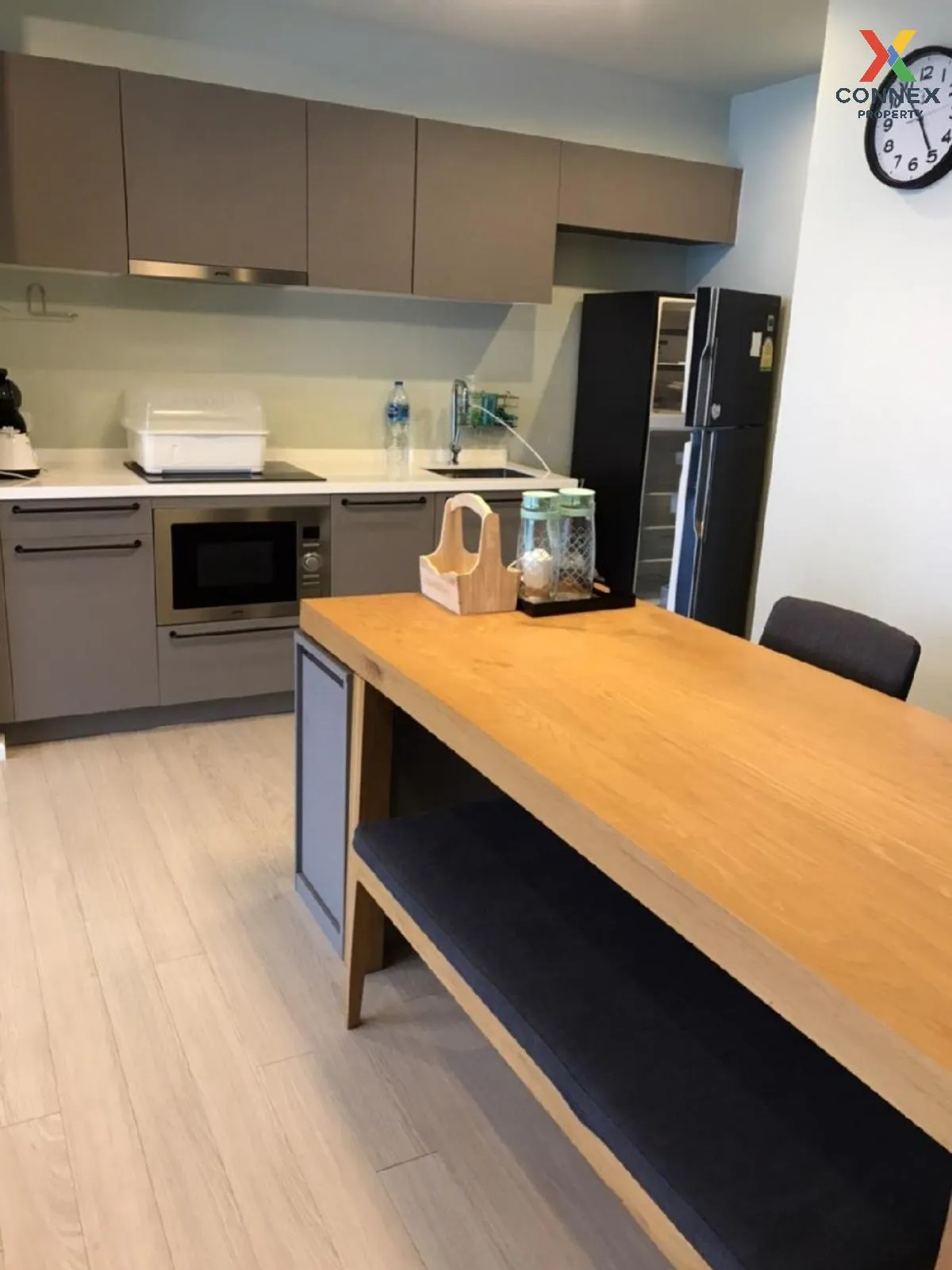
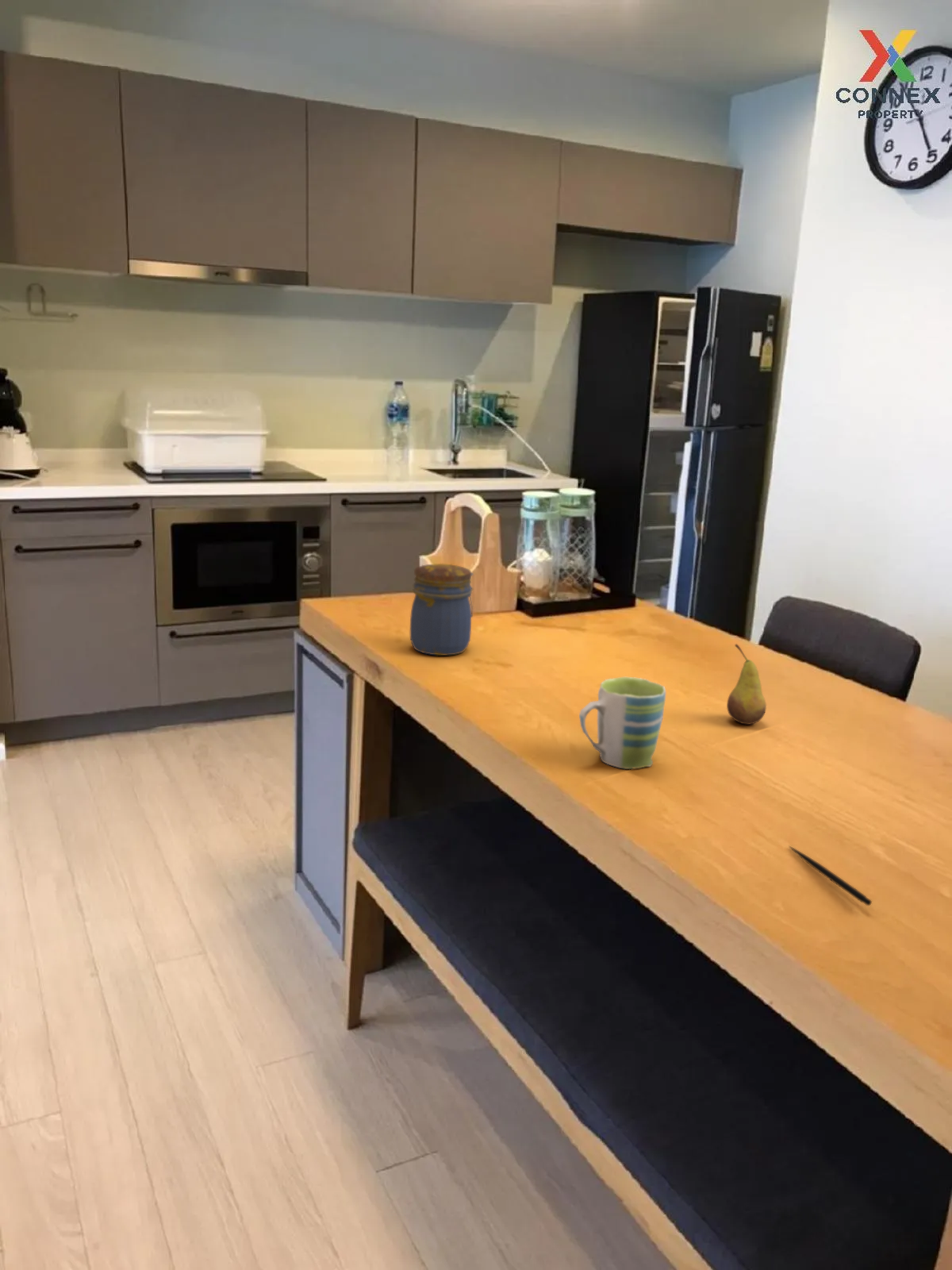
+ jar (443, 607)
+ mug (619, 723)
+ pen (827, 872)
+ fruit (749, 684)
